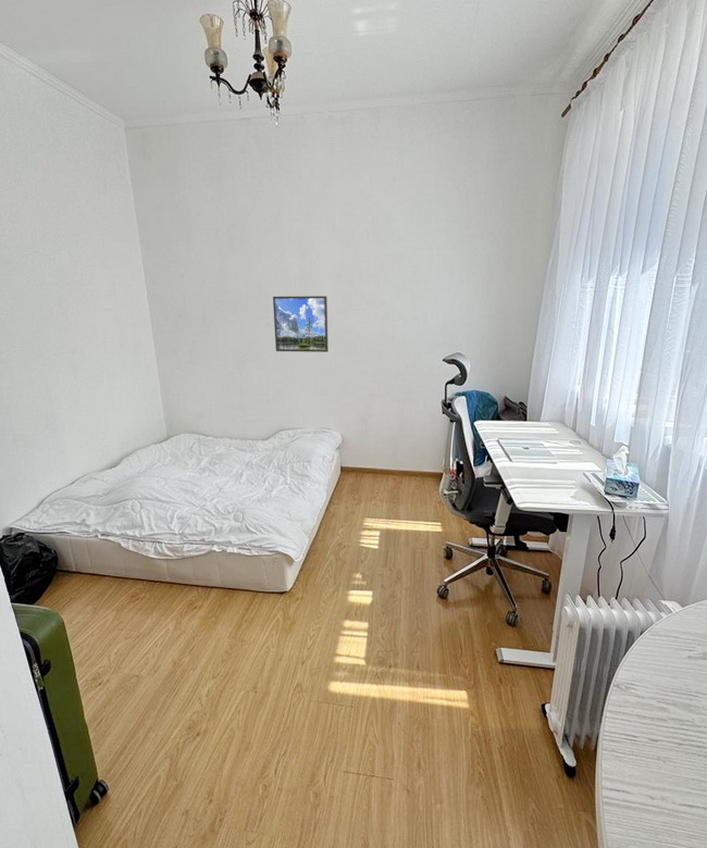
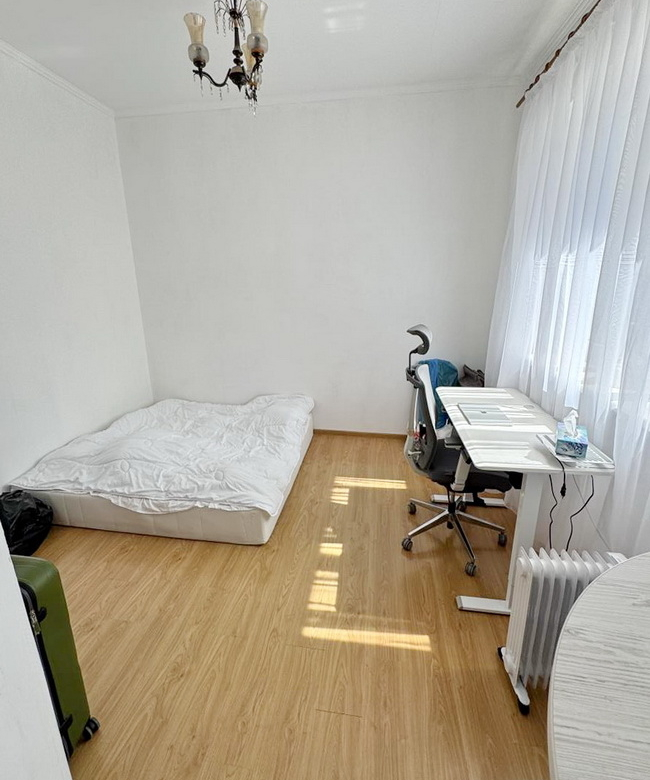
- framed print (300, 324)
